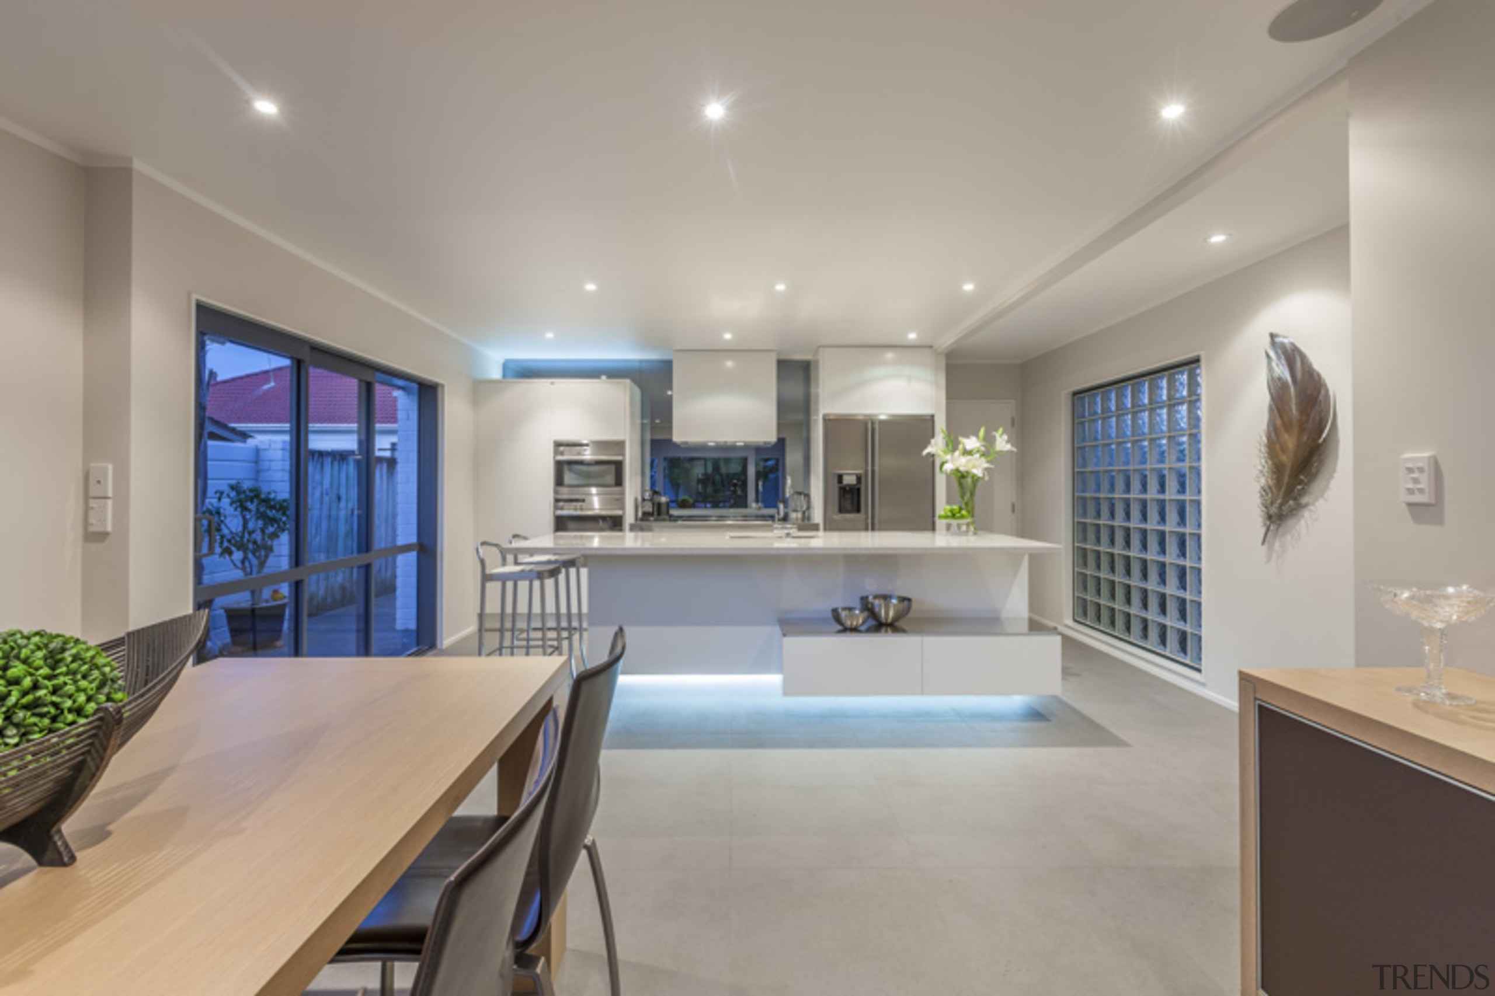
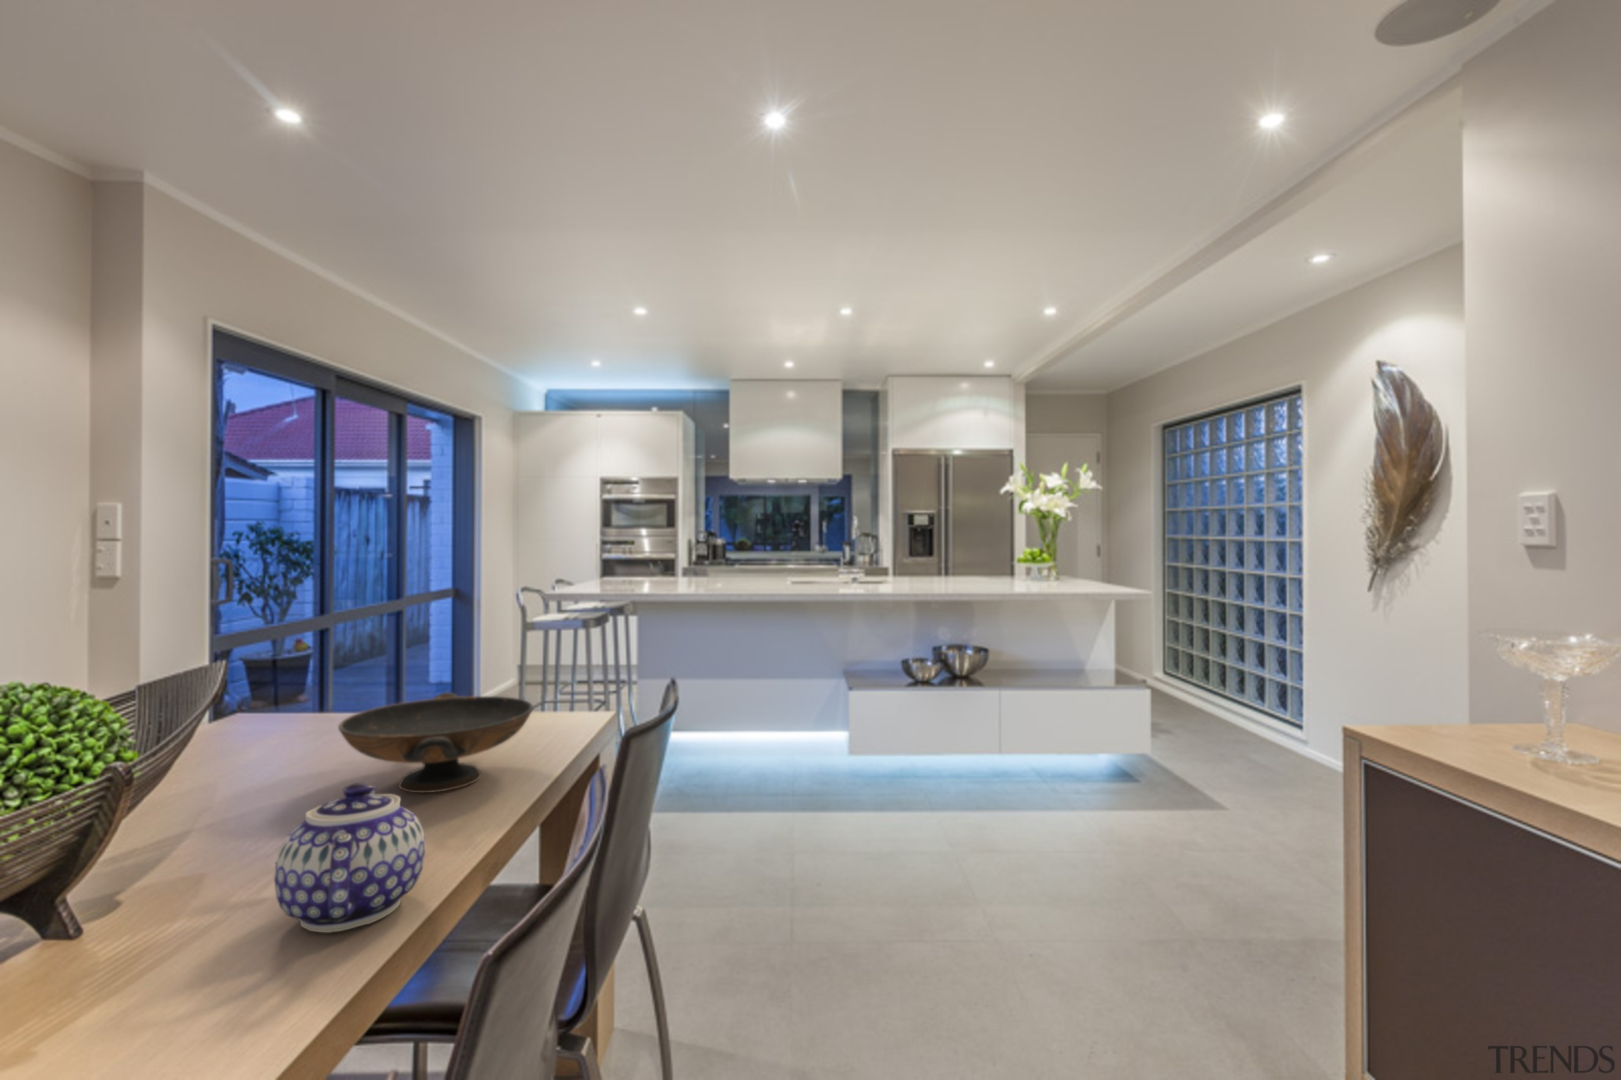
+ teapot (353, 847)
+ decorative bowl (441, 746)
